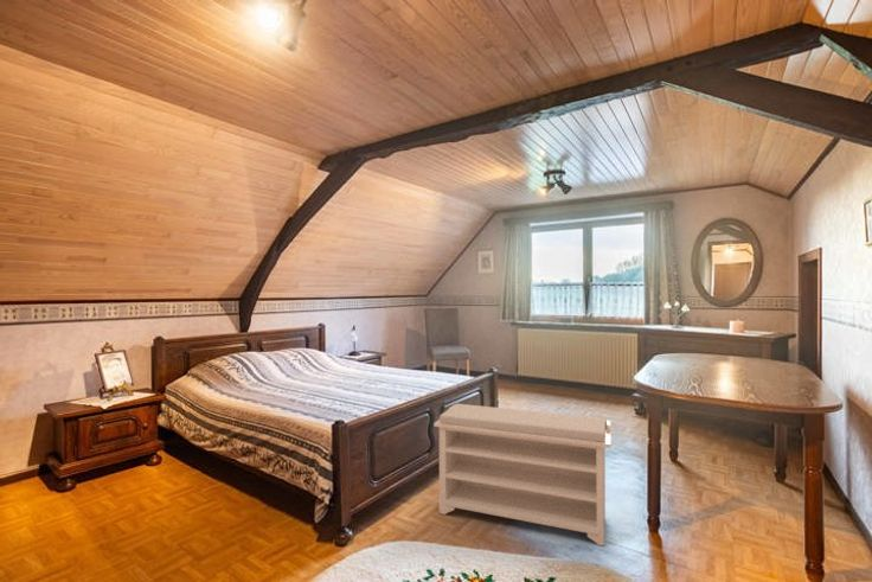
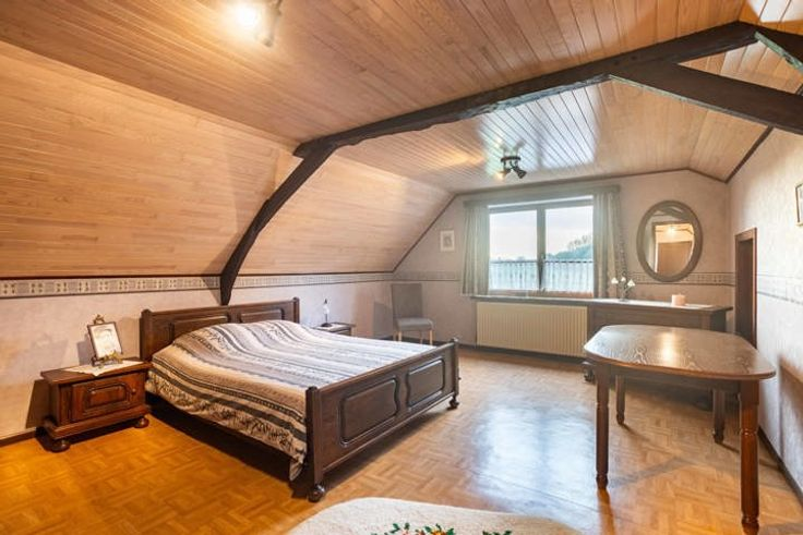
- bench (521, 465)
